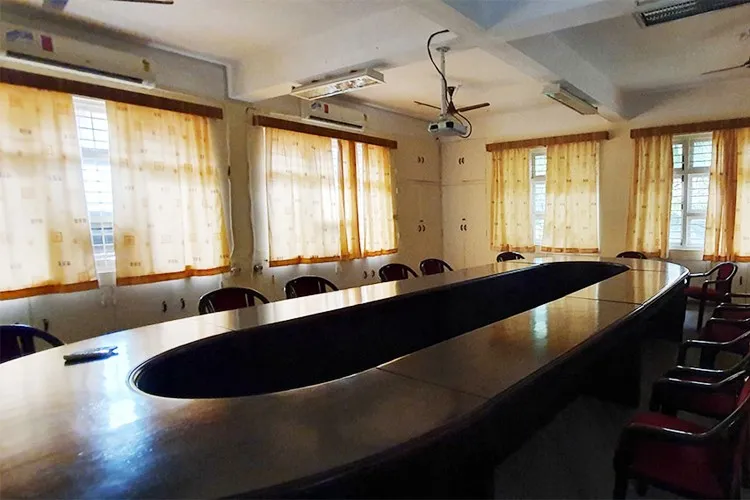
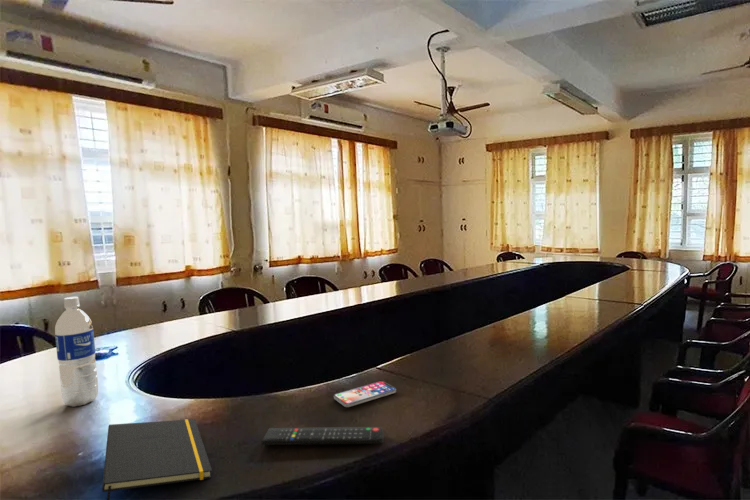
+ water bottle (76, 350)
+ smartphone (365, 393)
+ remote control (324, 437)
+ notepad (156, 449)
